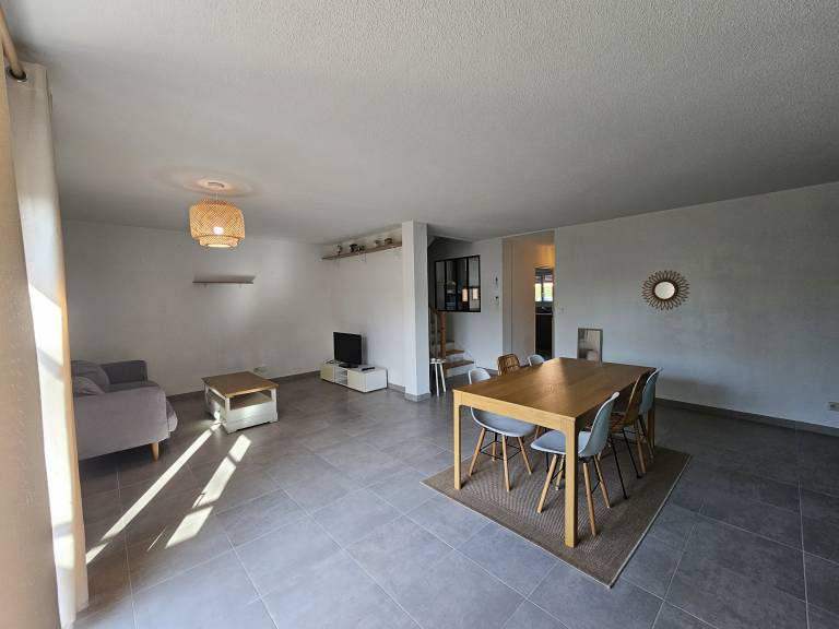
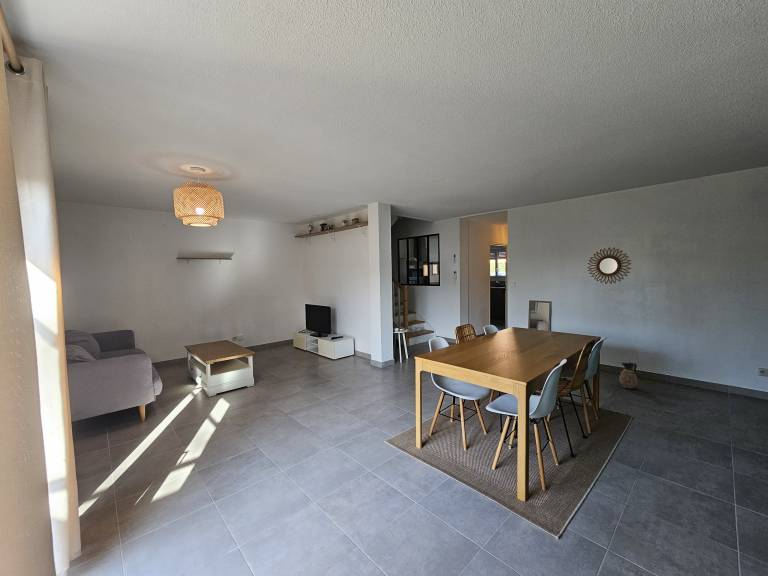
+ ceramic jug (628, 375)
